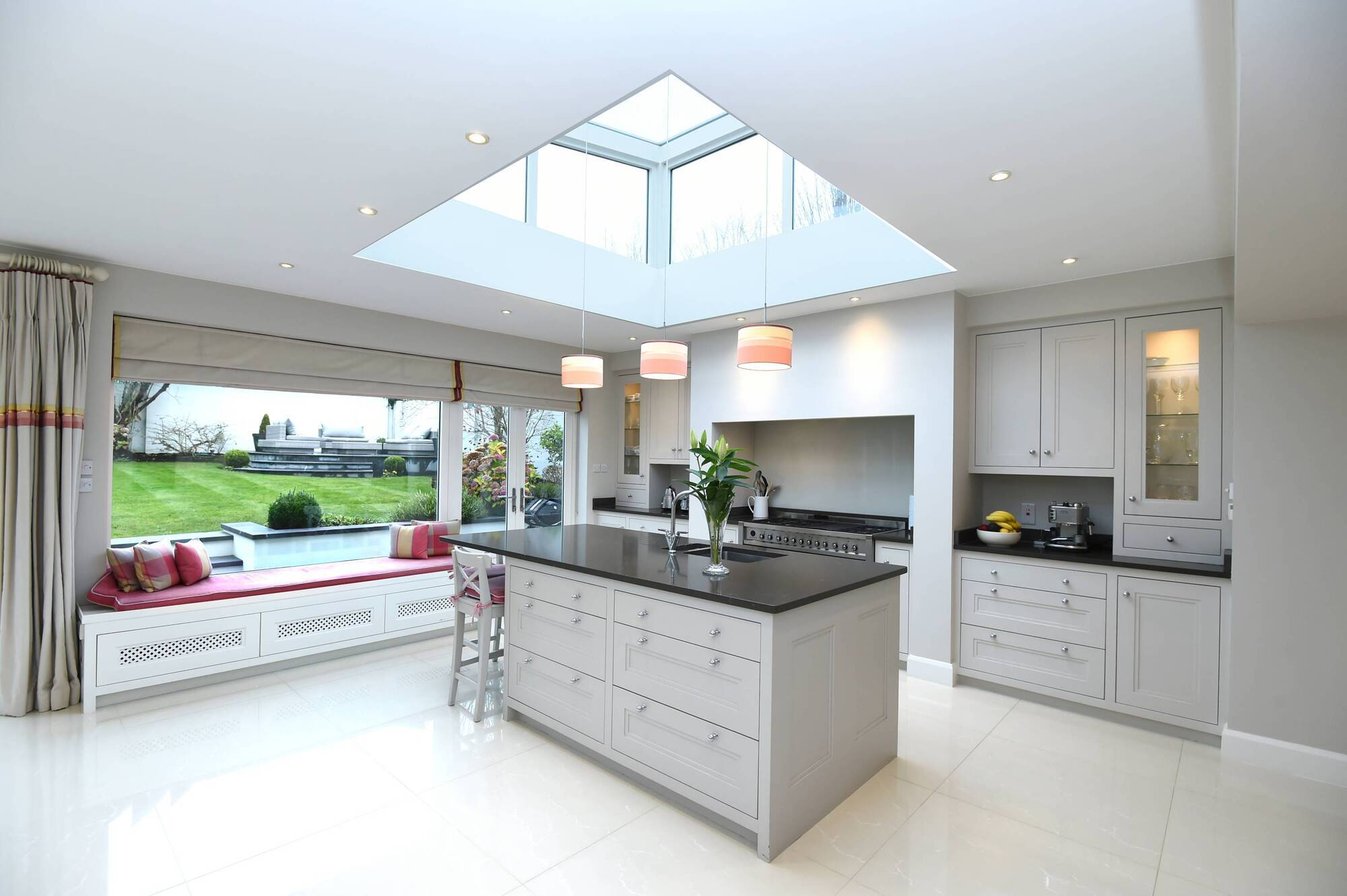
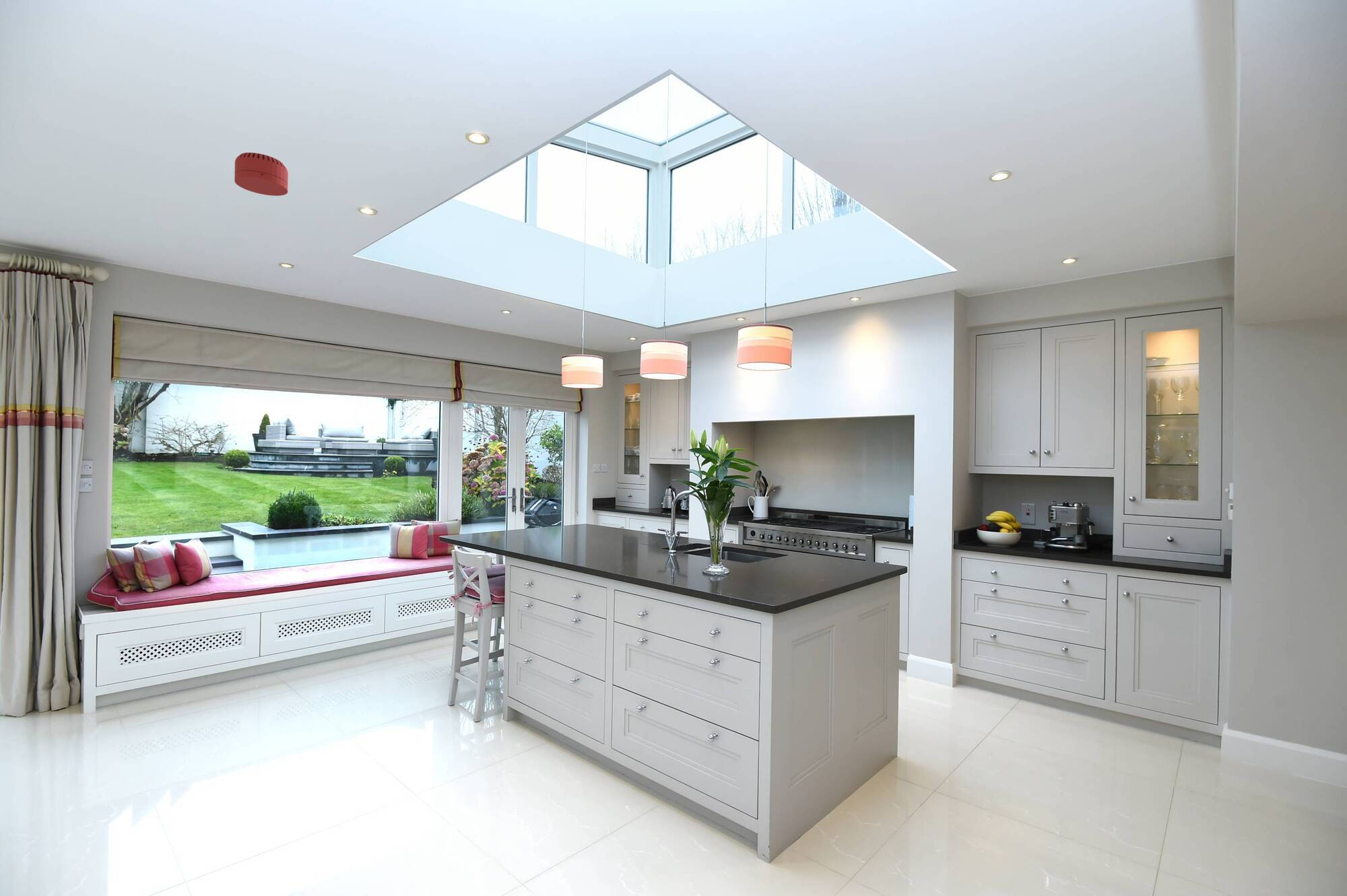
+ smoke detector (261, 173)
